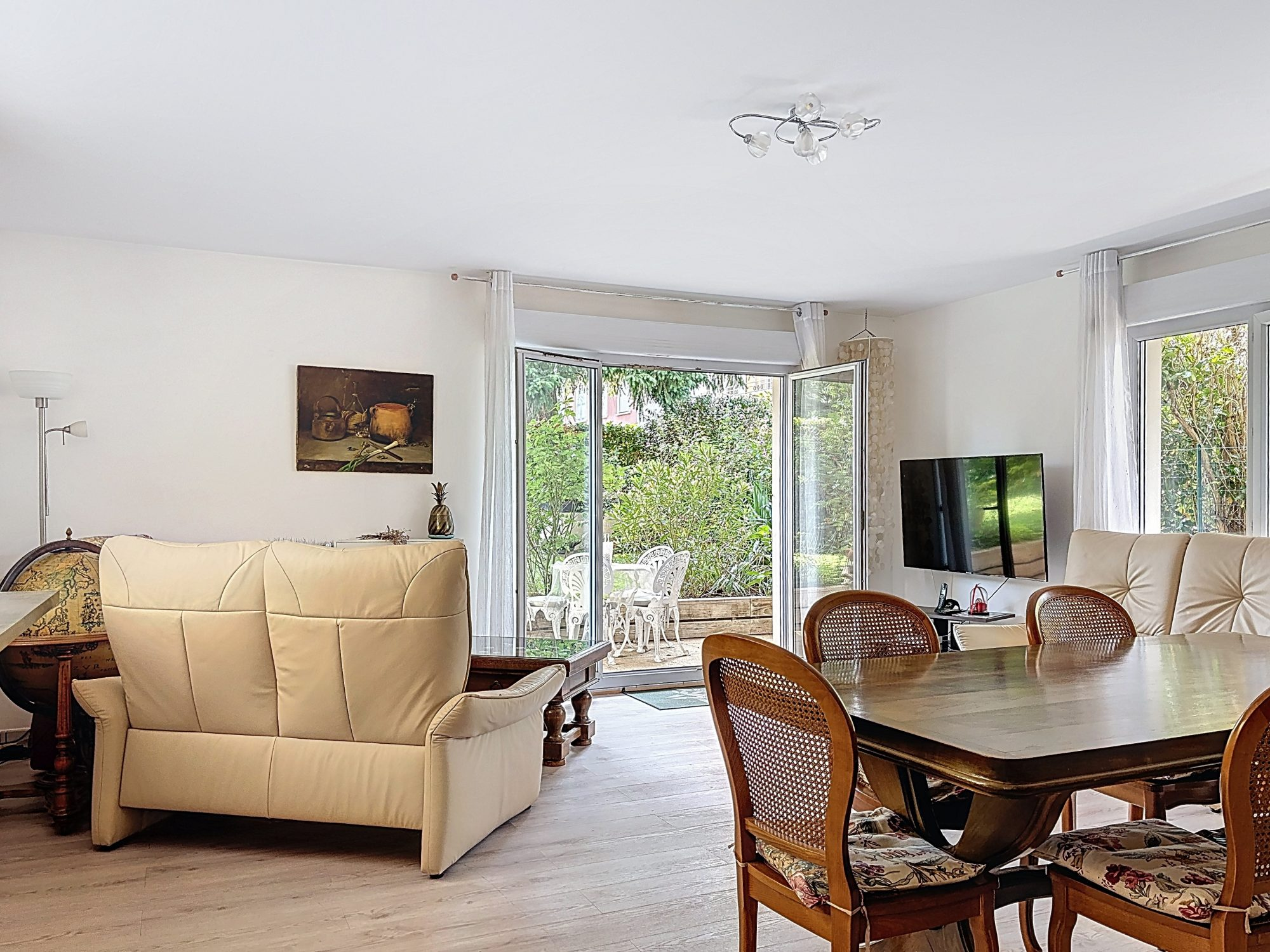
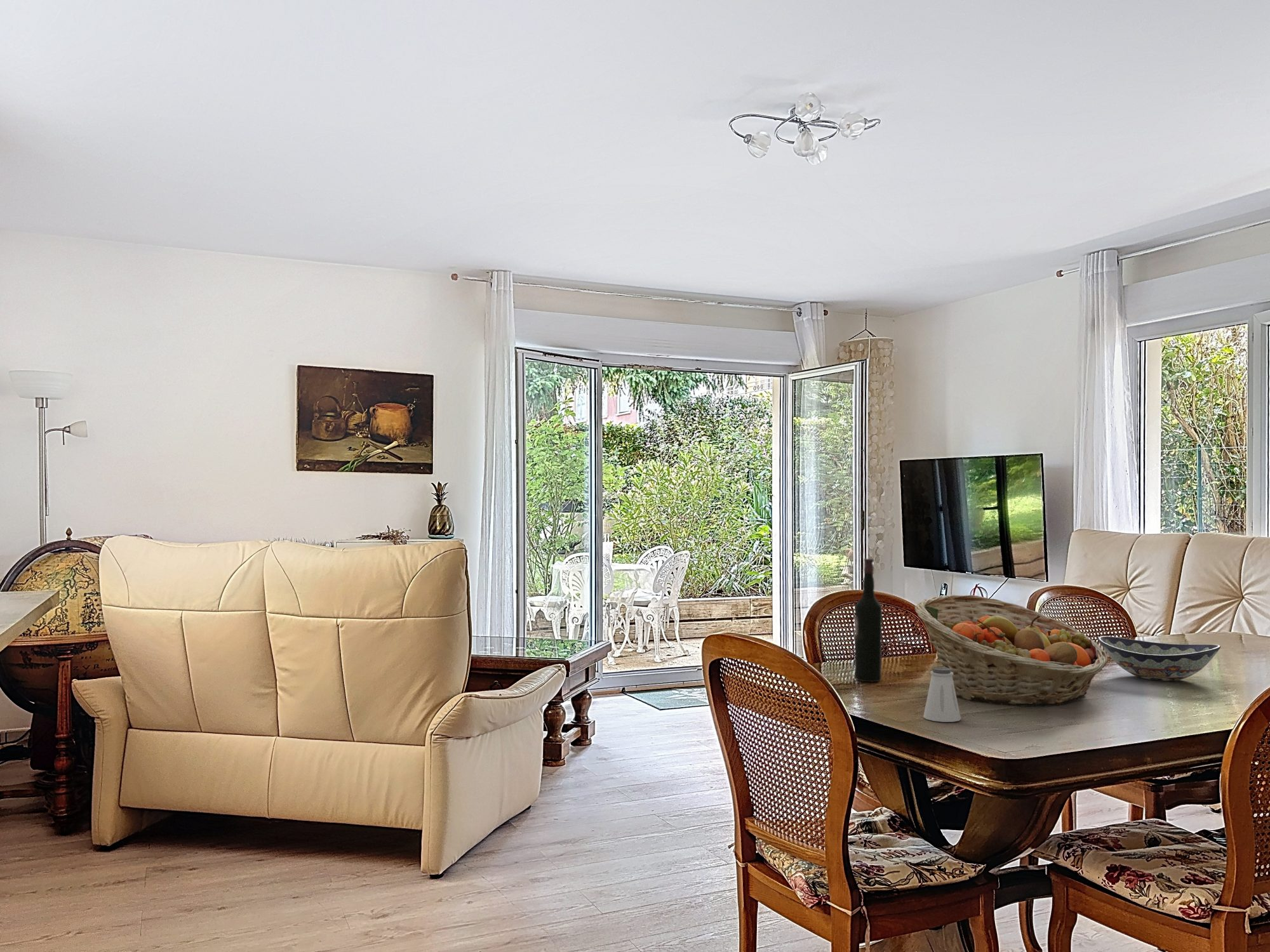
+ fruit basket (1009, 647)
+ saltshaker (942, 693)
+ wine bottle (868, 619)
+ decorative bowl (1158, 659)
